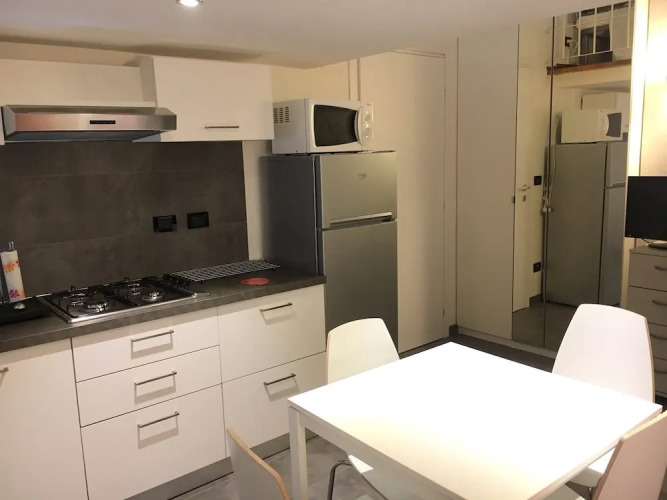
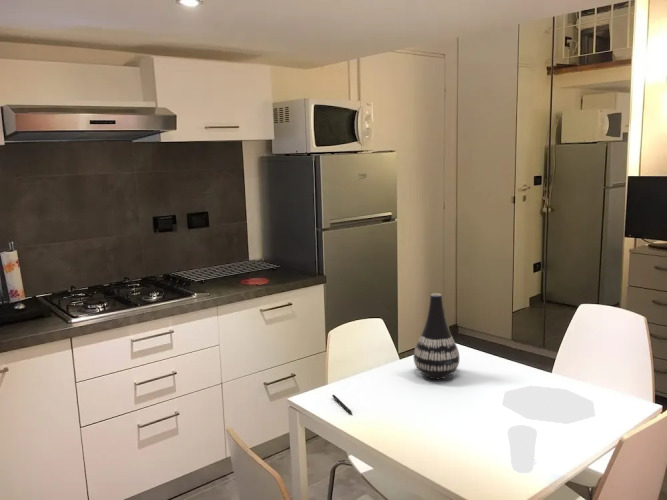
+ vase (436, 335)
+ pen (342, 404)
+ plate (547, 401)
+ cup (521, 450)
